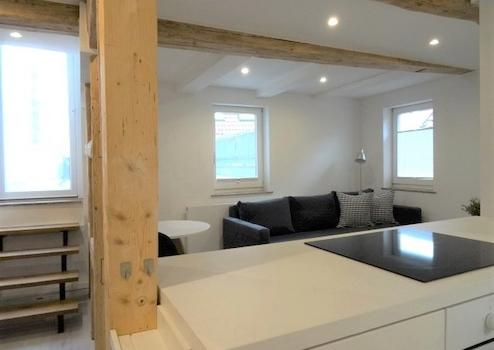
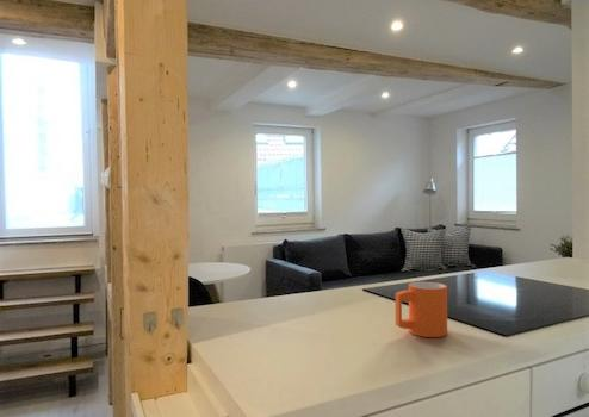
+ mug (423, 309)
